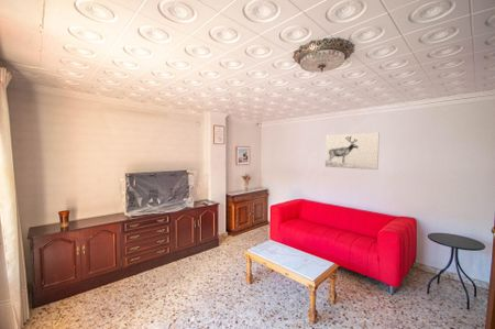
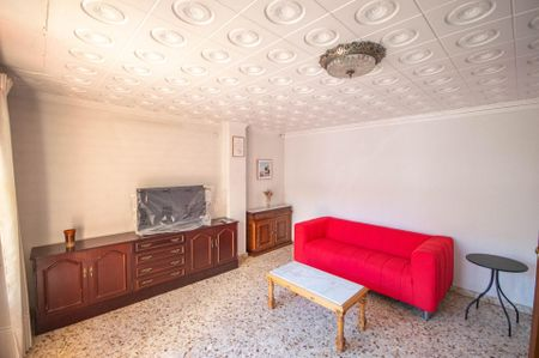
- wall art (350, 151)
